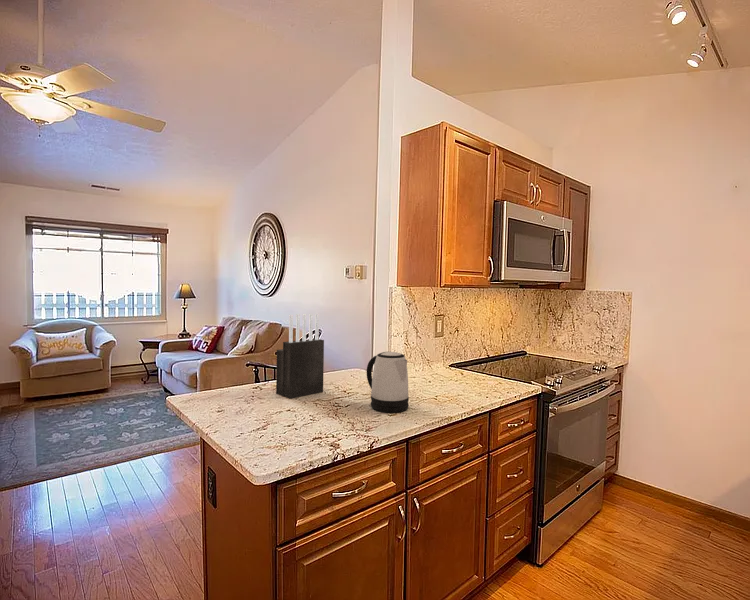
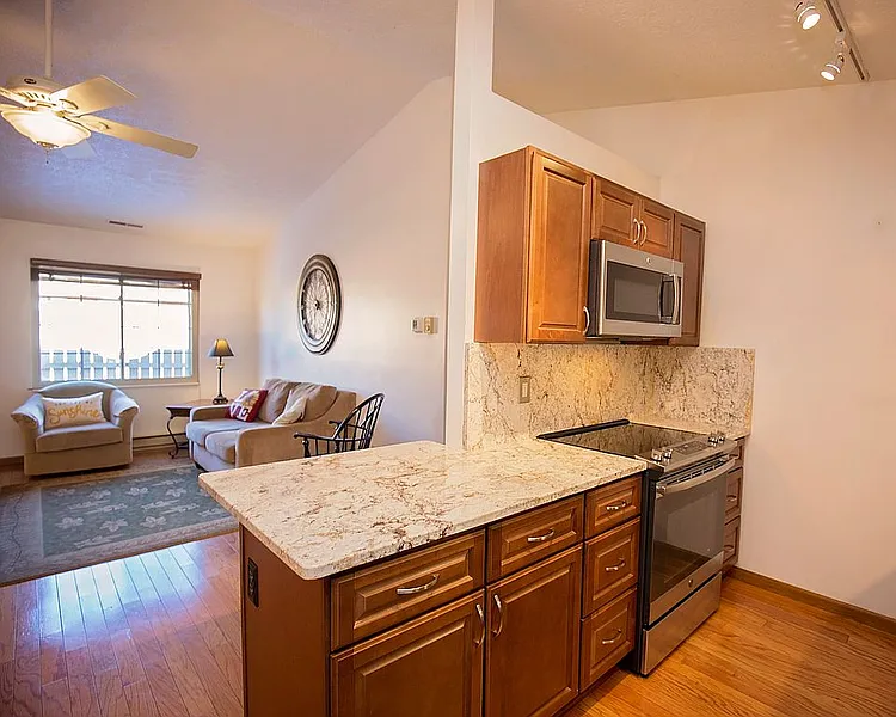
- kettle (386, 378)
- knife block (299, 353)
